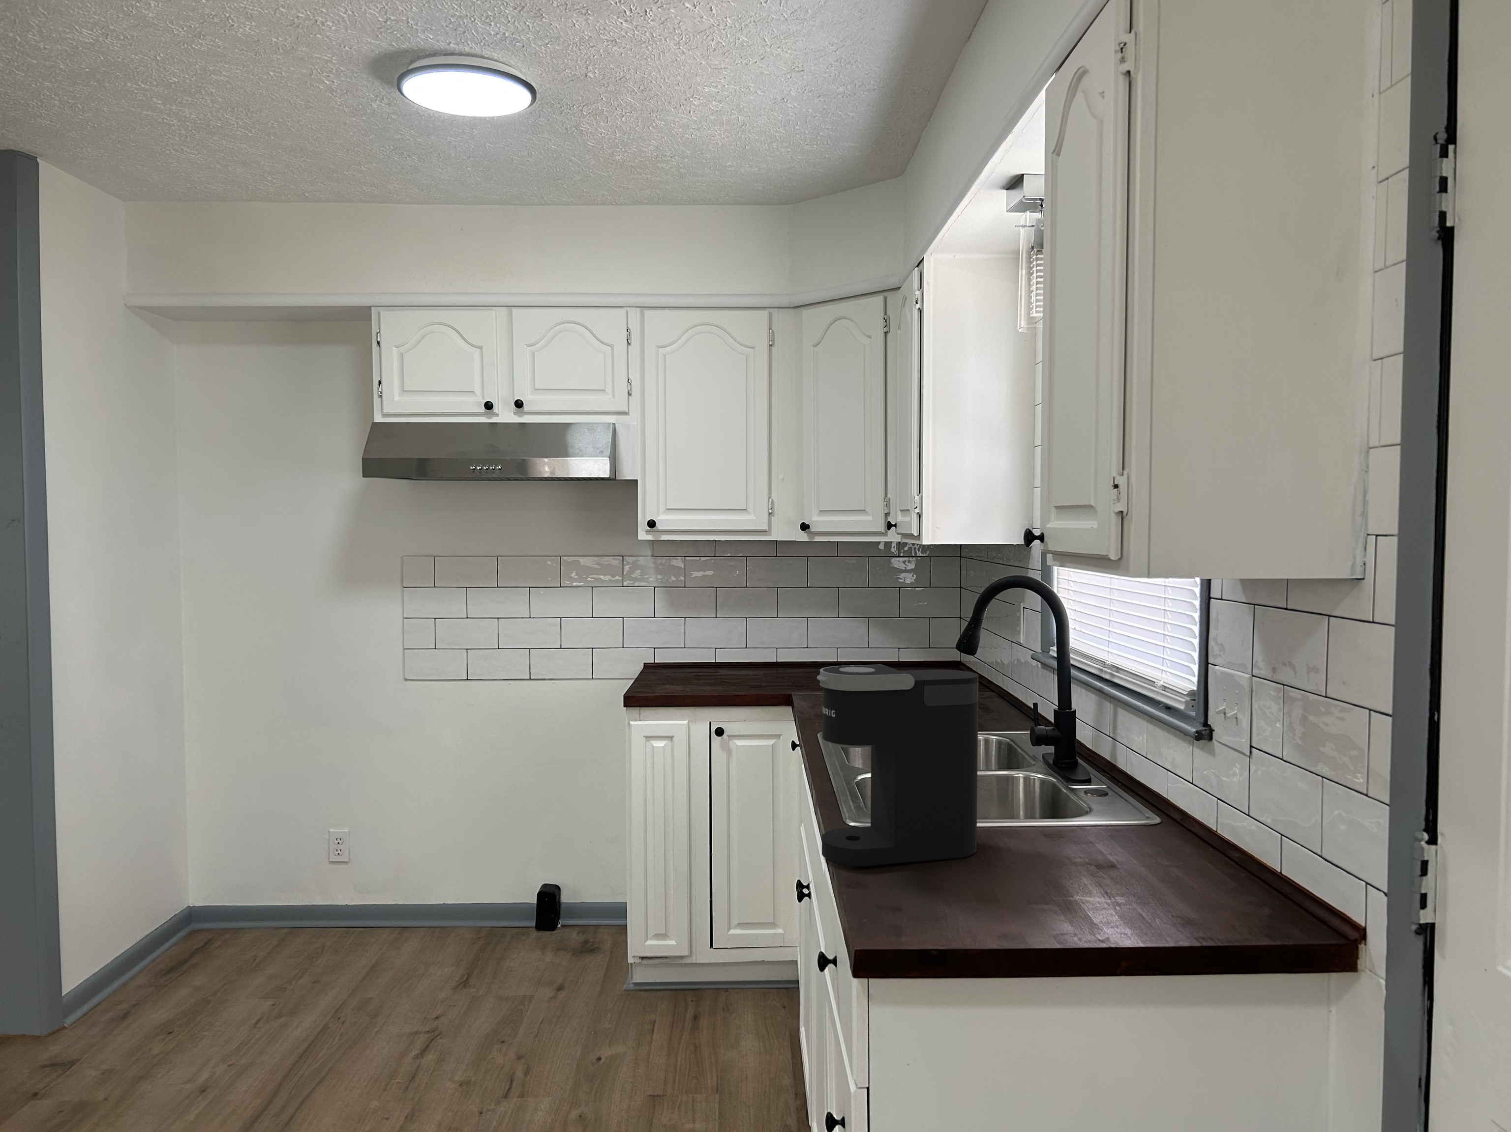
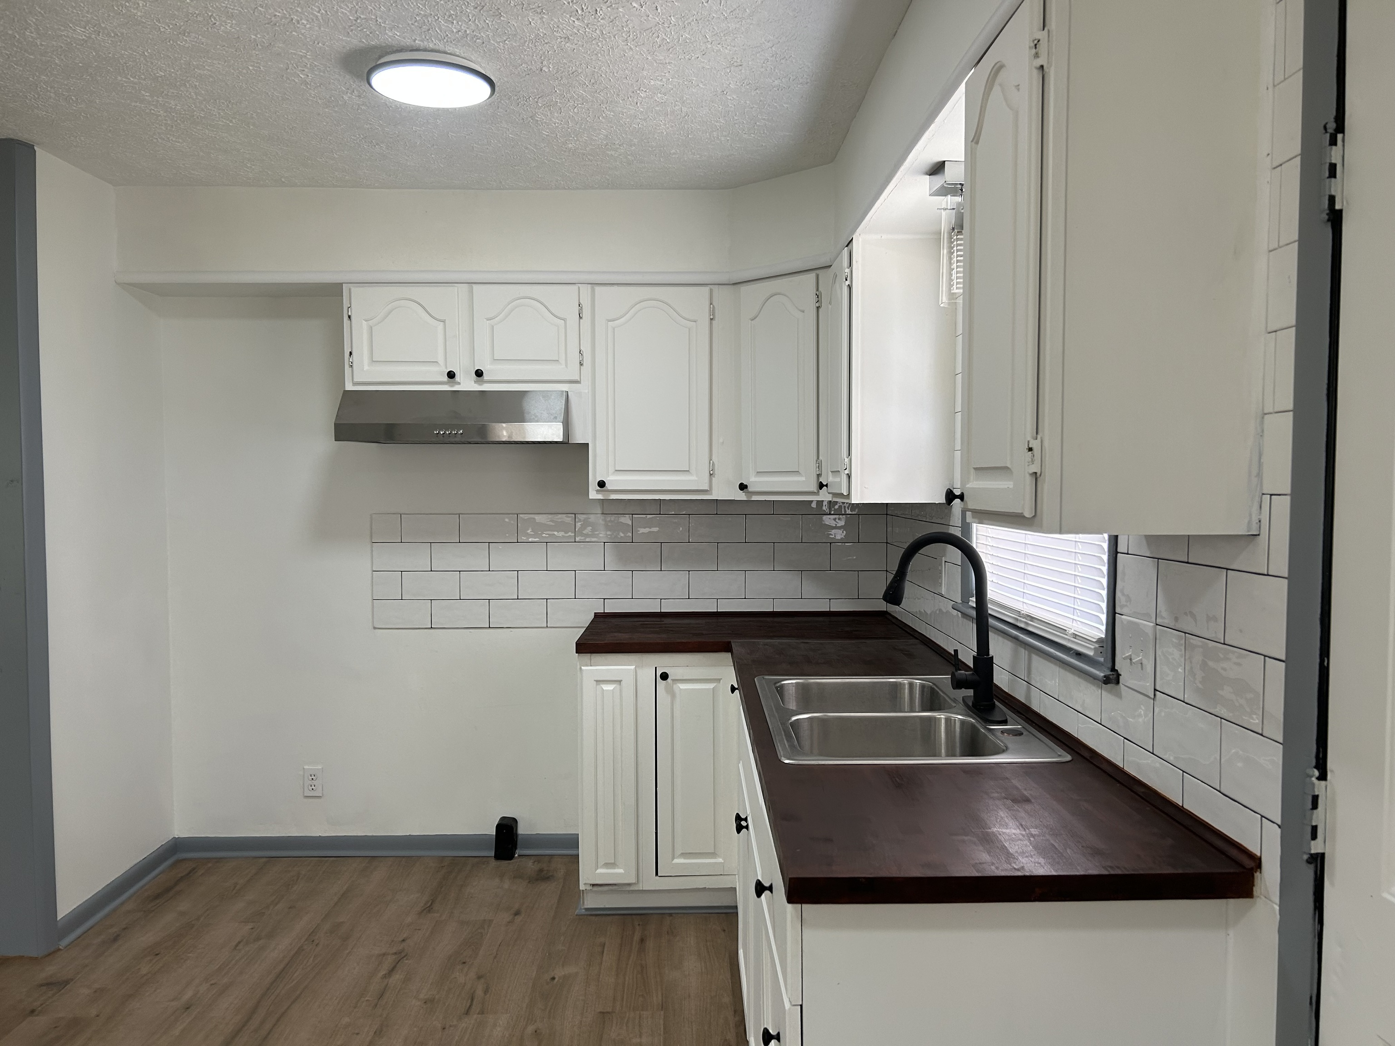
- coffee maker (898, 760)
